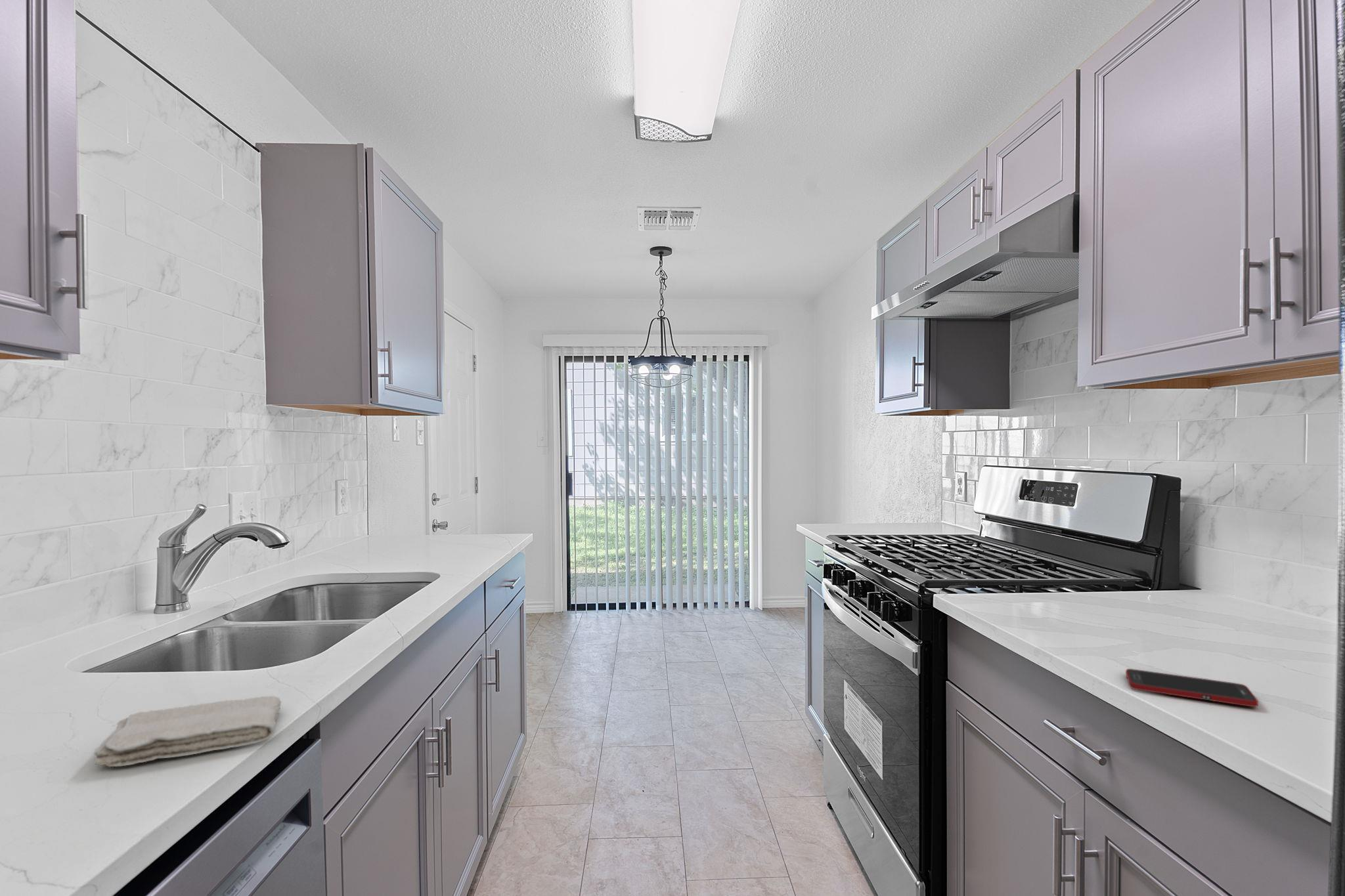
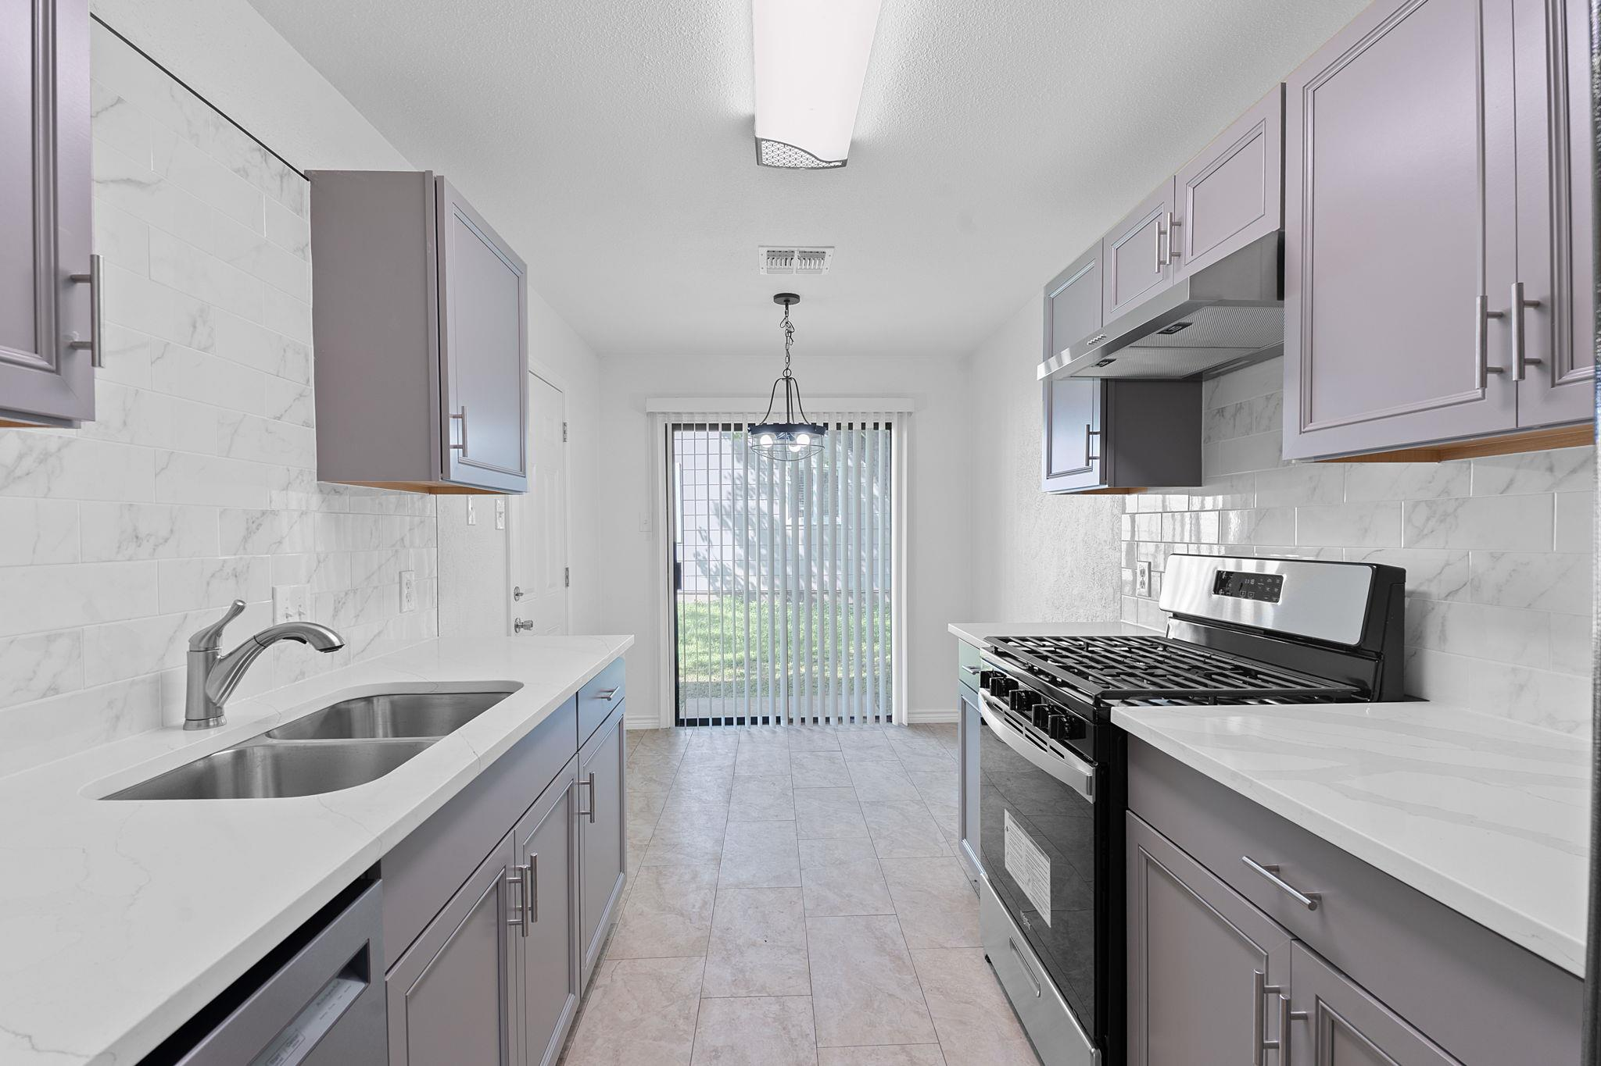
- cell phone (1187, 687)
- washcloth (196, 726)
